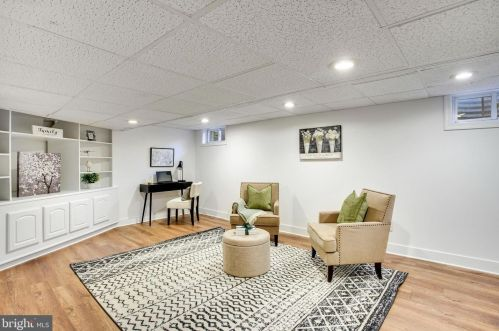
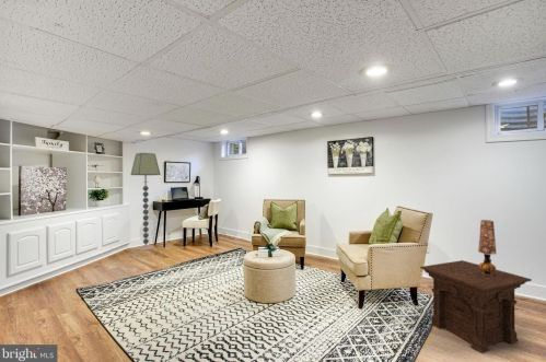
+ table lamp (487, 246)
+ floor lamp (146, 200)
+ side table (472, 302)
